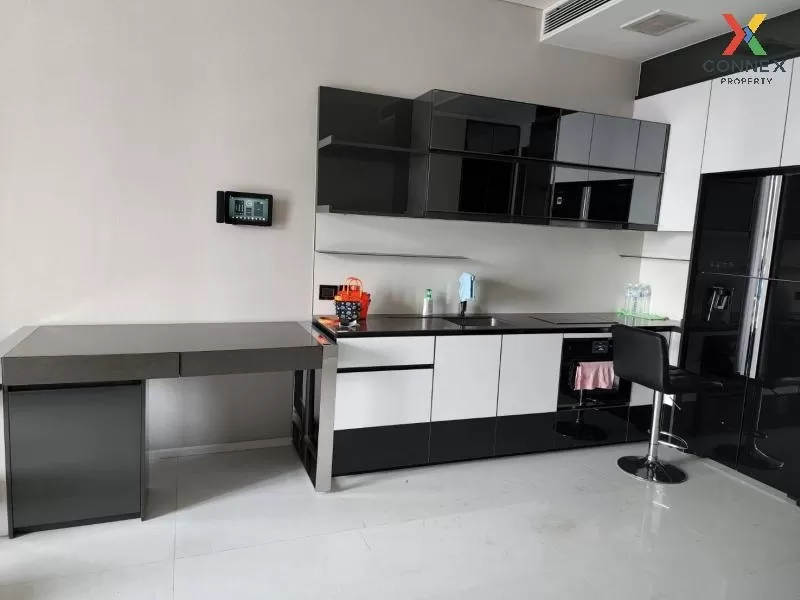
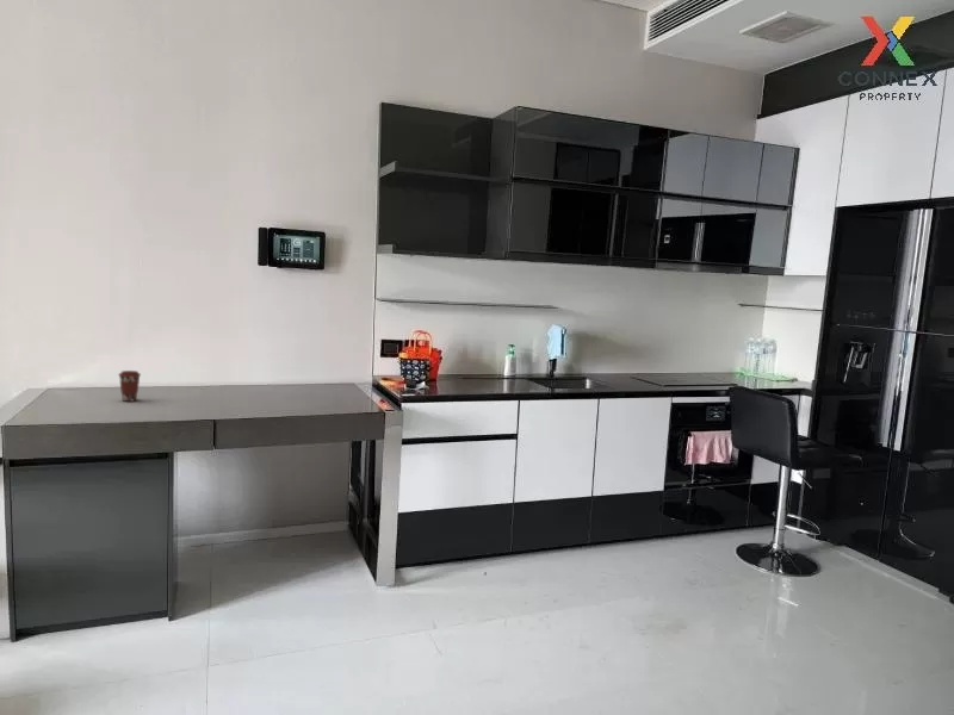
+ coffee cup (129, 385)
